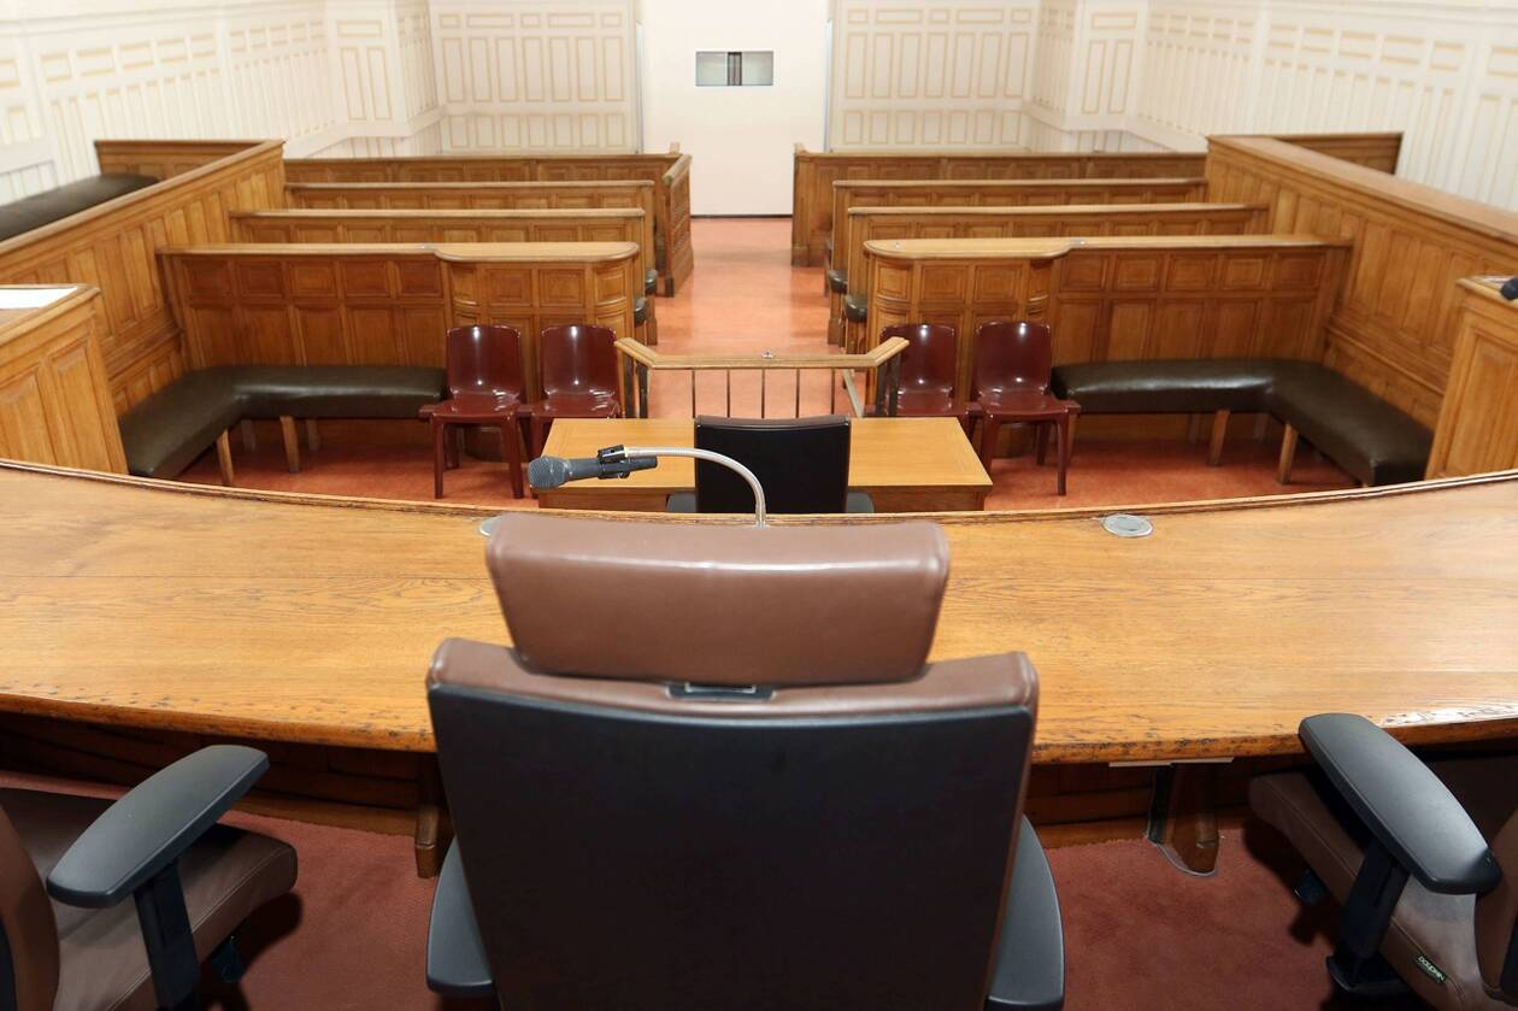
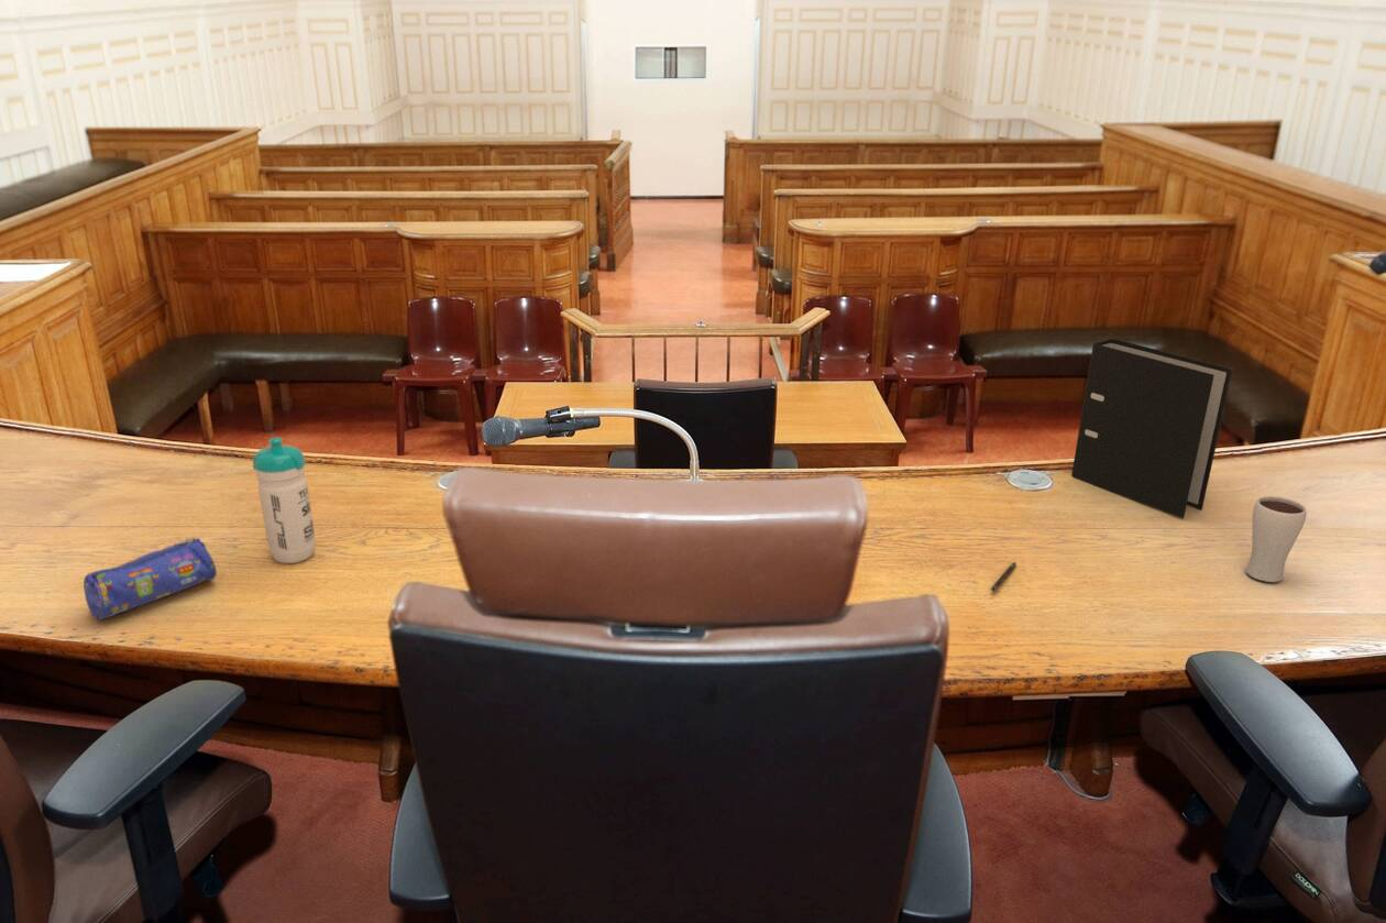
+ water bottle (284, 497)
+ drinking glass (1272, 540)
+ pencil case (151, 574)
+ binder (1145, 425)
+ pen (1003, 575)
